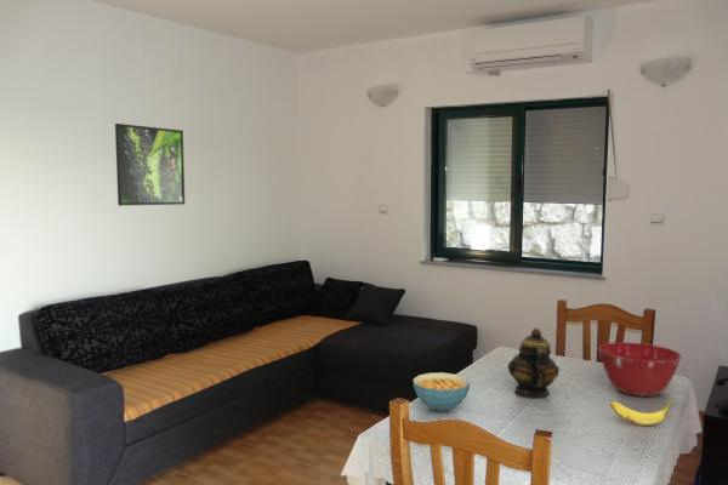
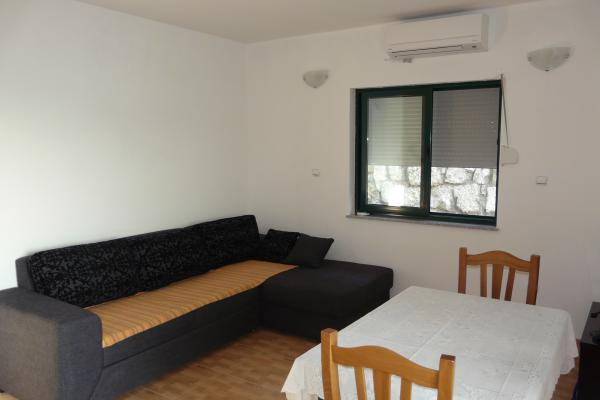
- teapot (534, 360)
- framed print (152, 166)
- cereal bowl (440, 394)
- mixing bowl (638, 370)
- banana (639, 412)
